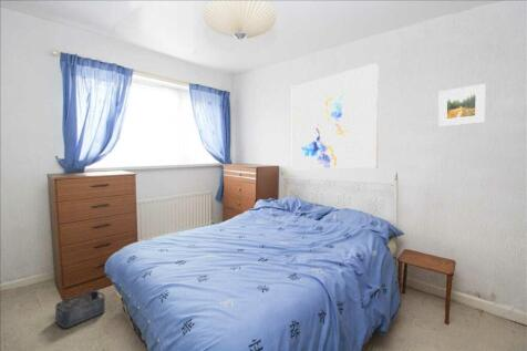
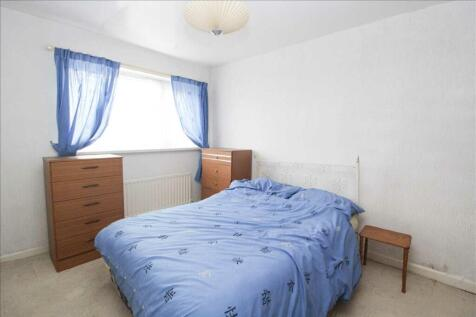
- wall art (330, 122)
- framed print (461, 105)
- storage bin (81, 308)
